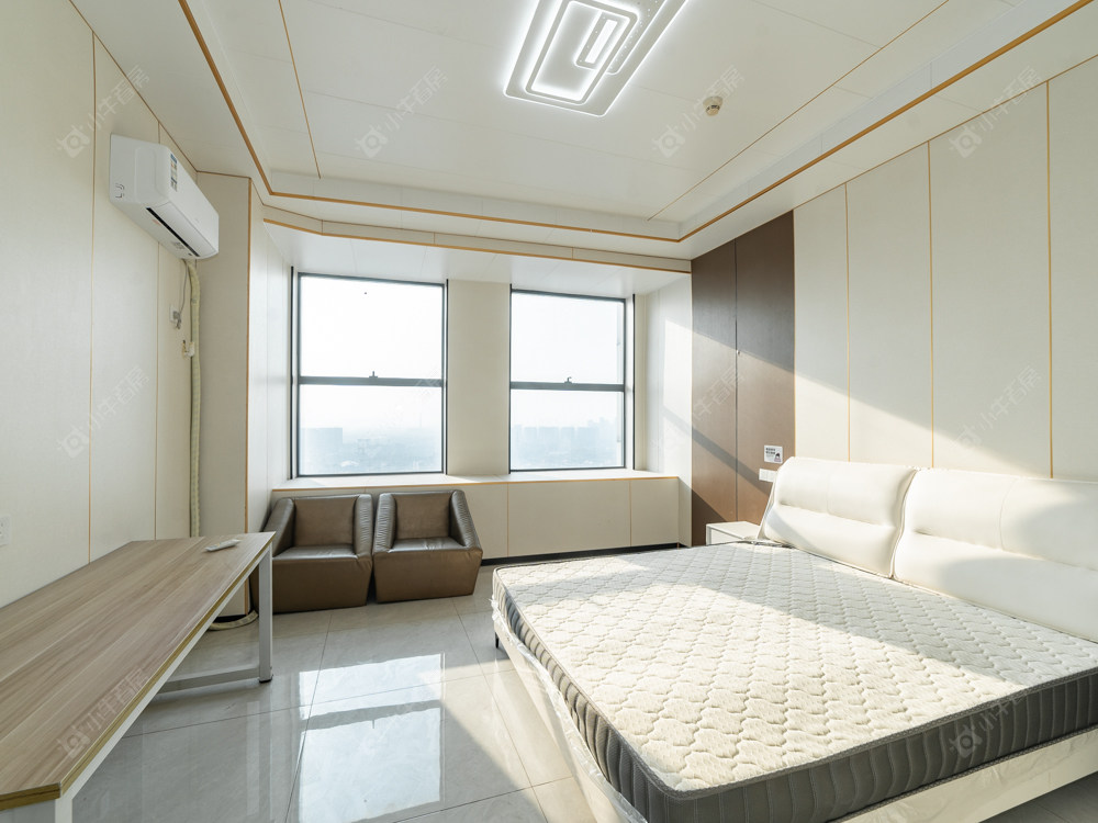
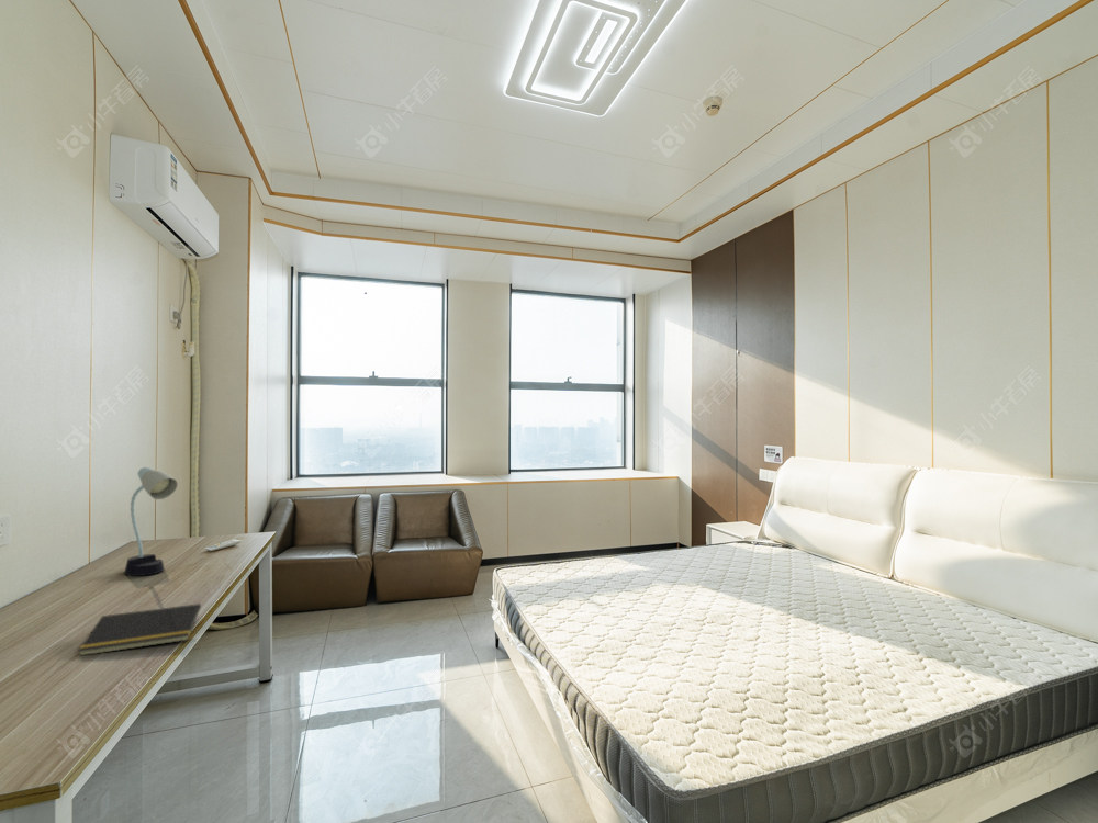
+ desk lamp (135, 520)
+ notepad (144, 628)
